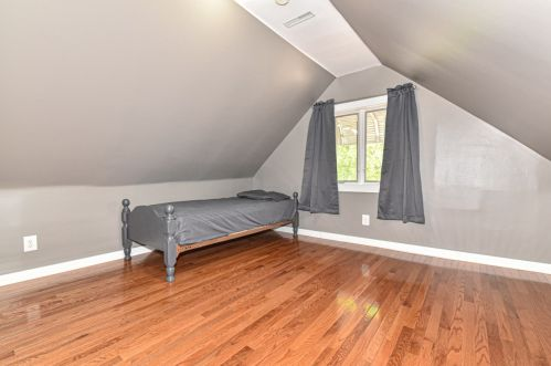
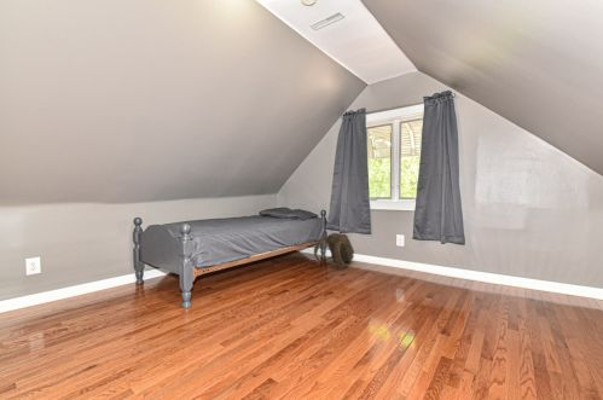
+ backpack (337, 248)
